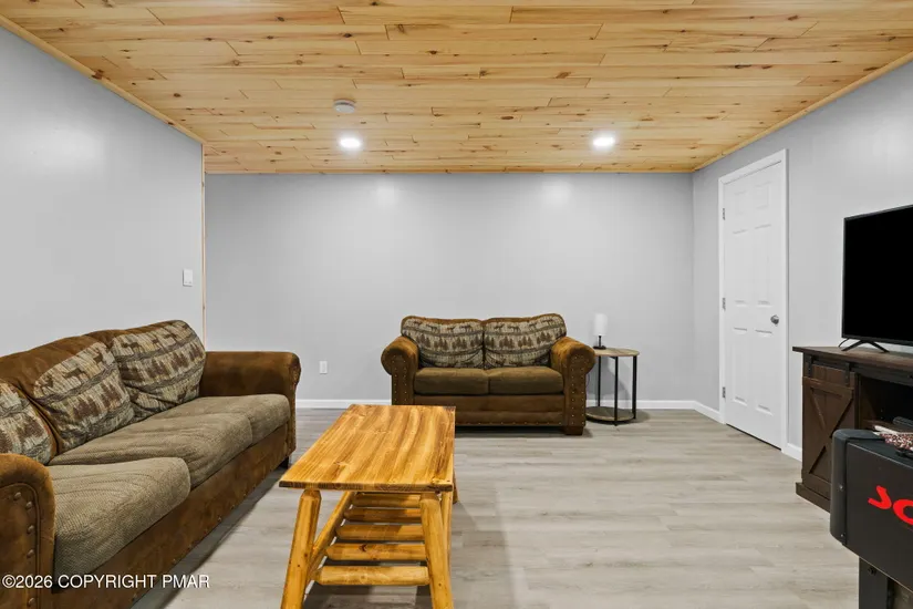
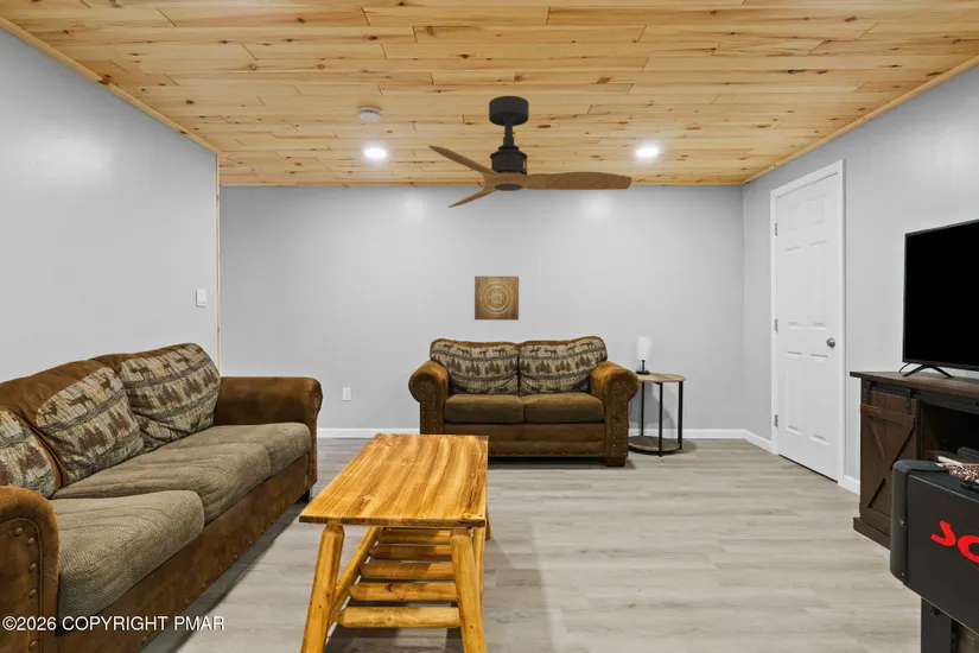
+ ceiling fan (525, 153)
+ wall art (496, 298)
